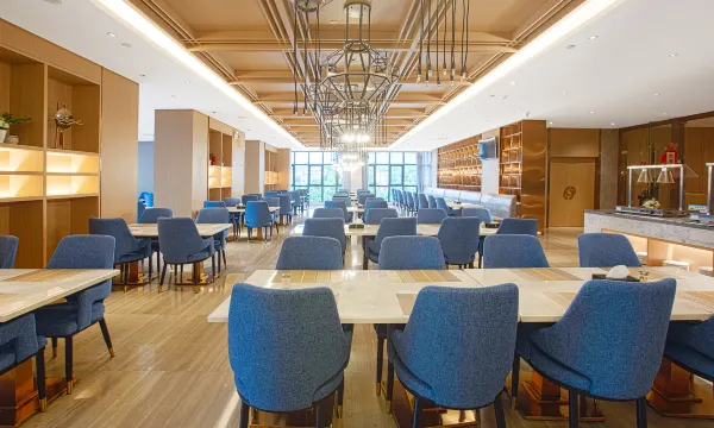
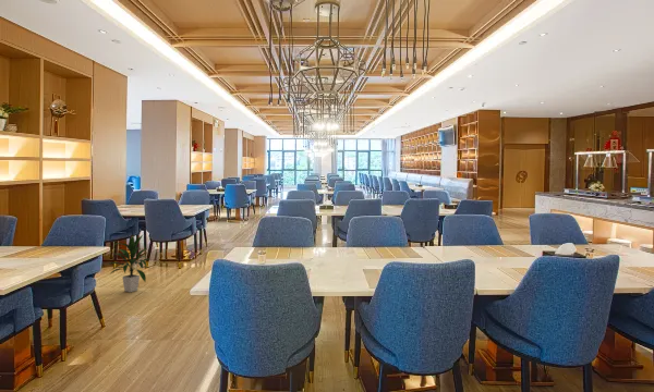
+ indoor plant (131, 262)
